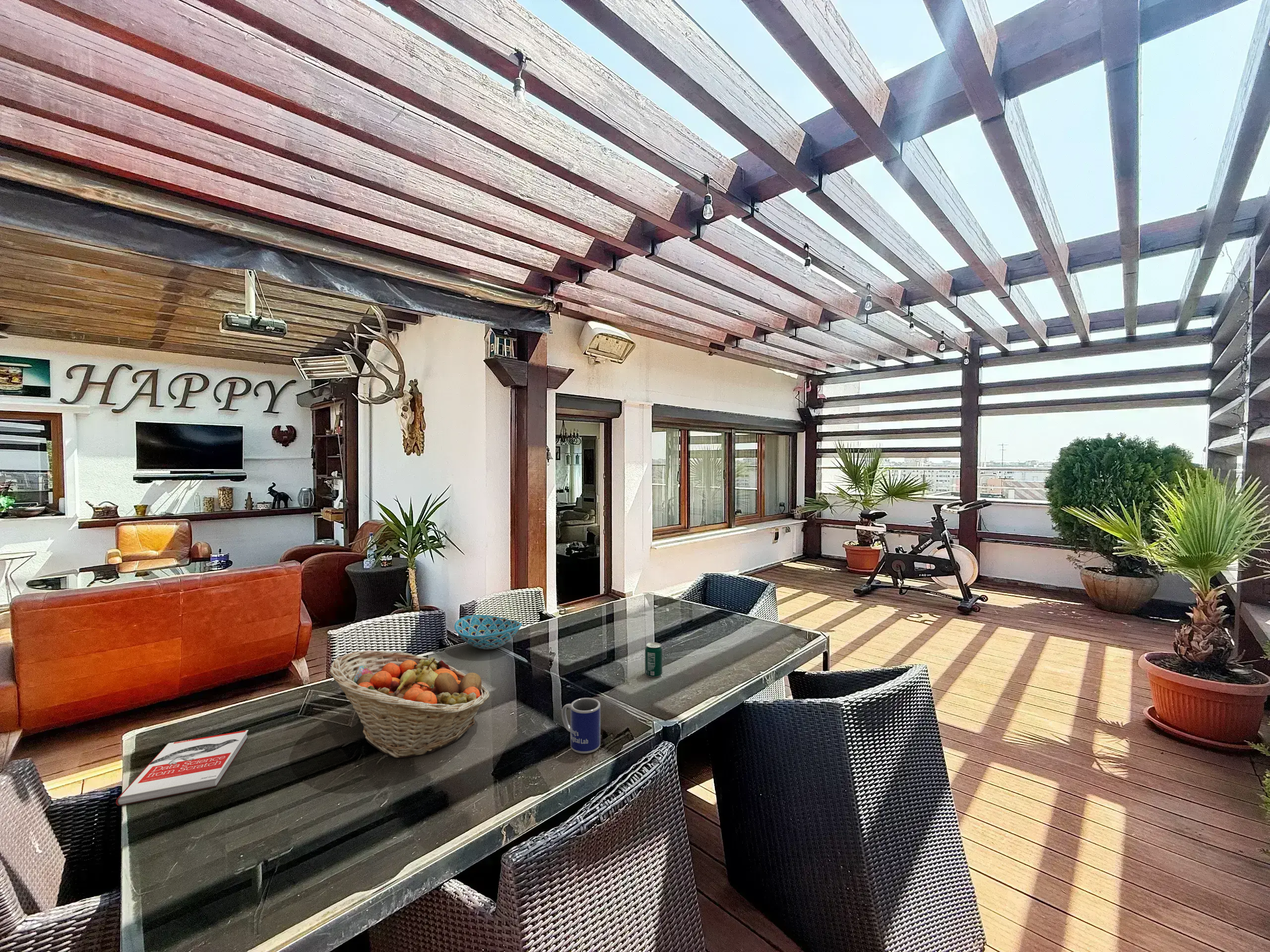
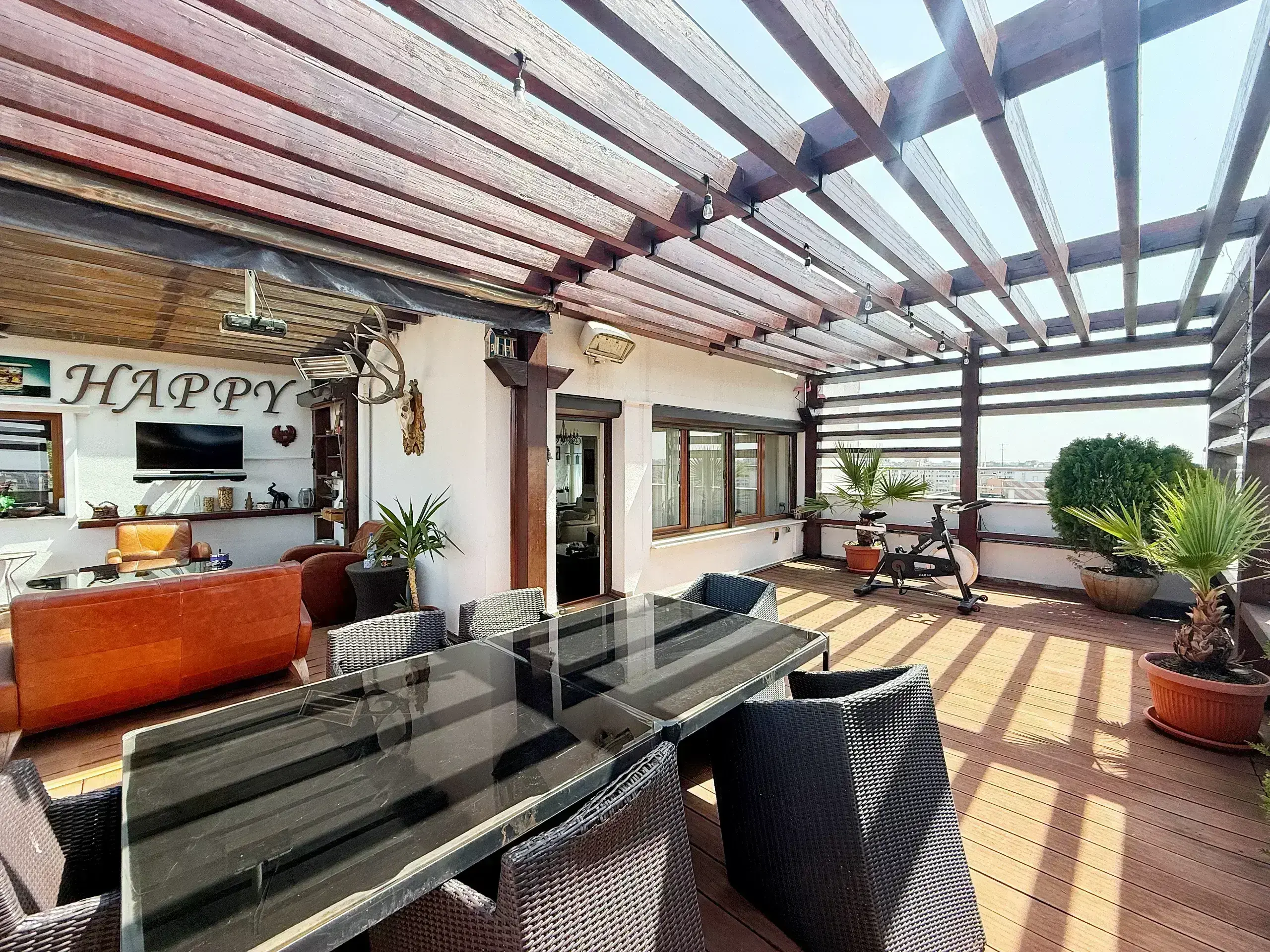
- fruit basket (411, 691)
- beverage can (653, 659)
- bowl (488, 634)
- mug (579, 723)
- book (190, 764)
